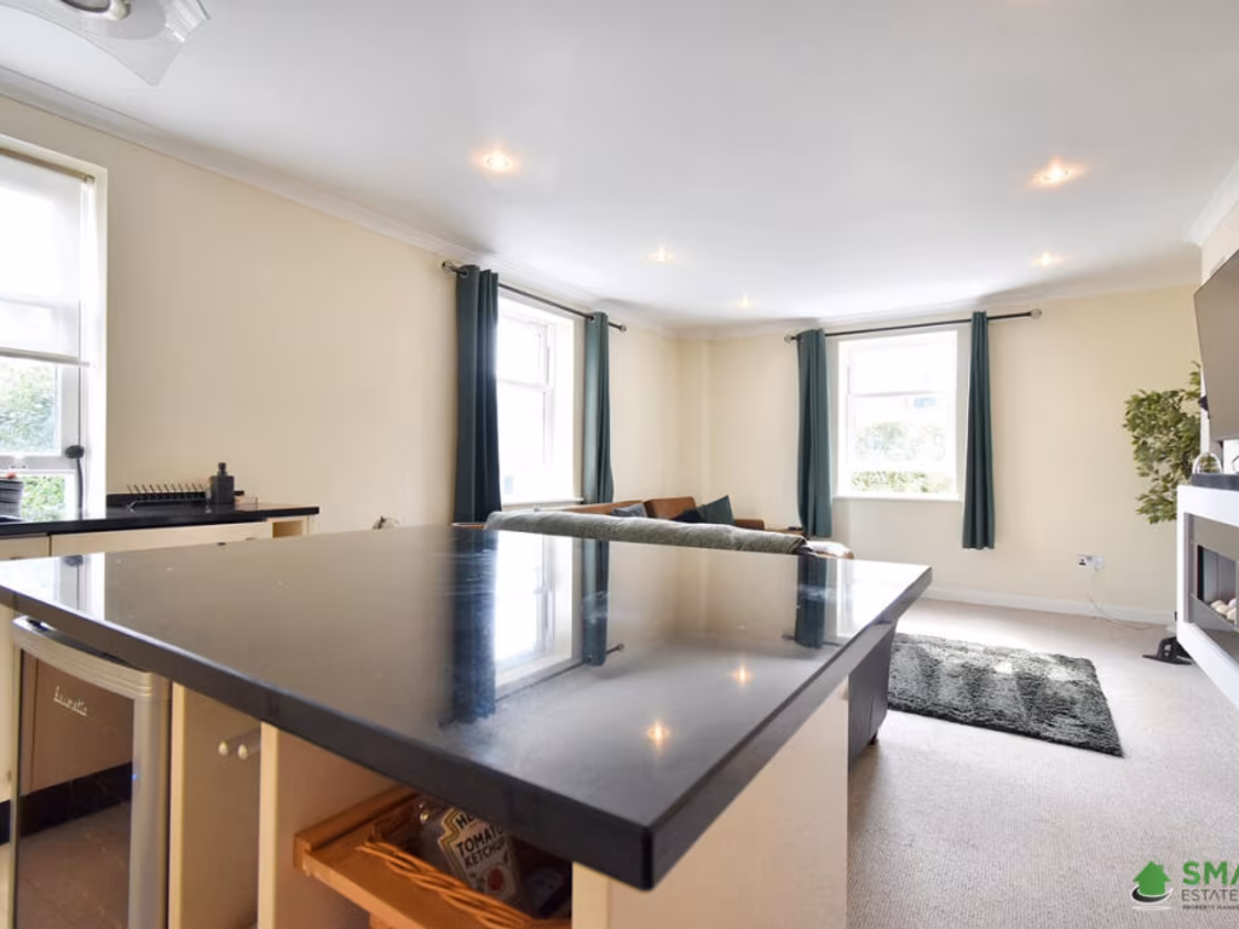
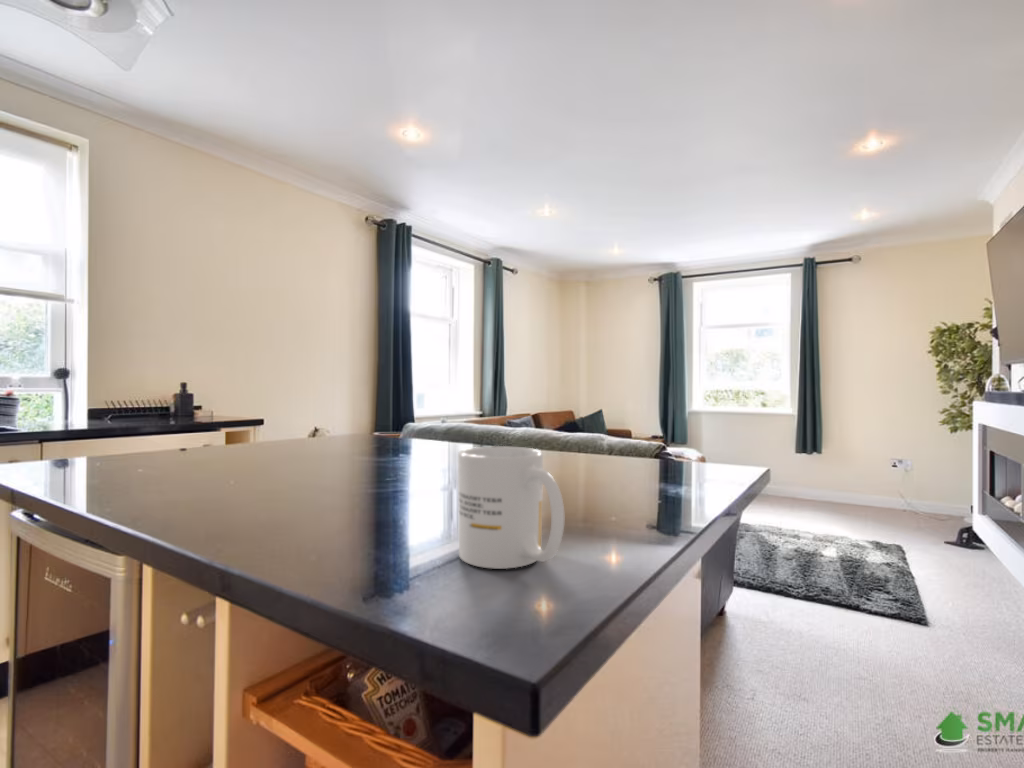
+ mug (514, 504)
